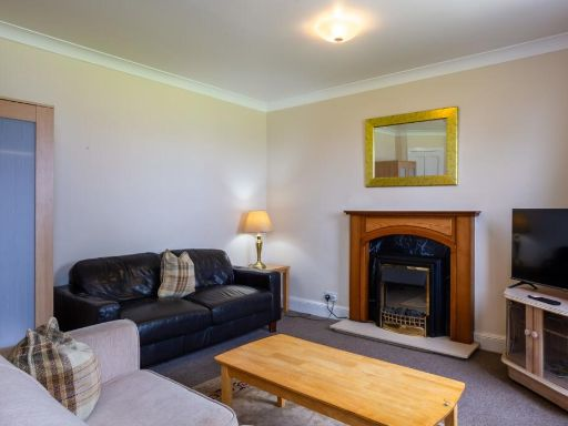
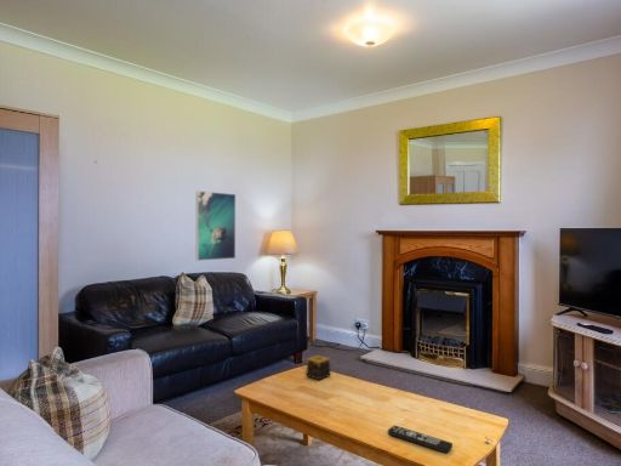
+ remote control (418, 438)
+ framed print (216, 226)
+ candle (318, 366)
